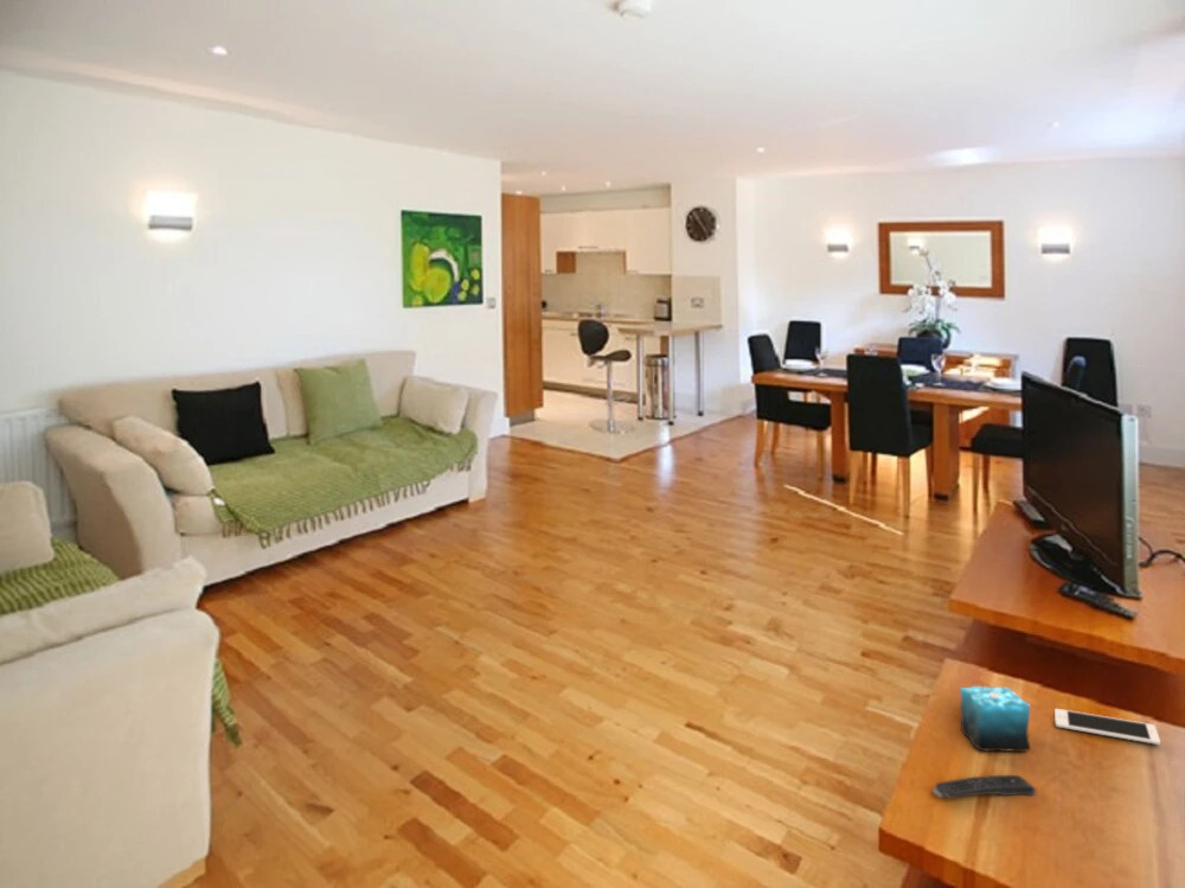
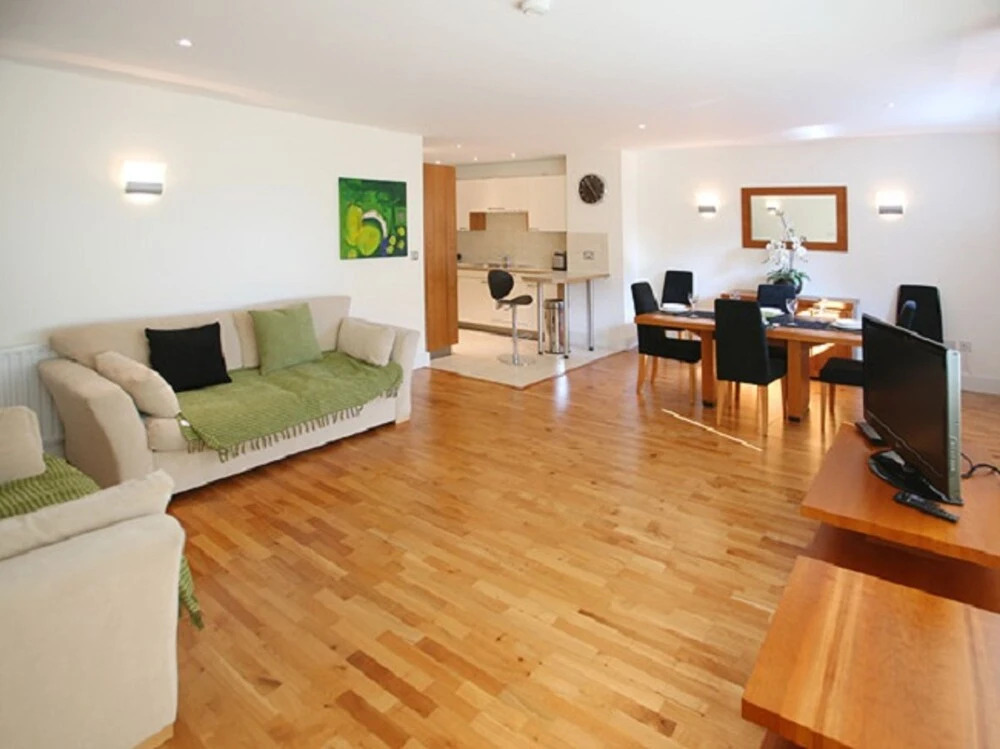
- cell phone (1104, 726)
- candle (994, 708)
- remote control (981, 787)
